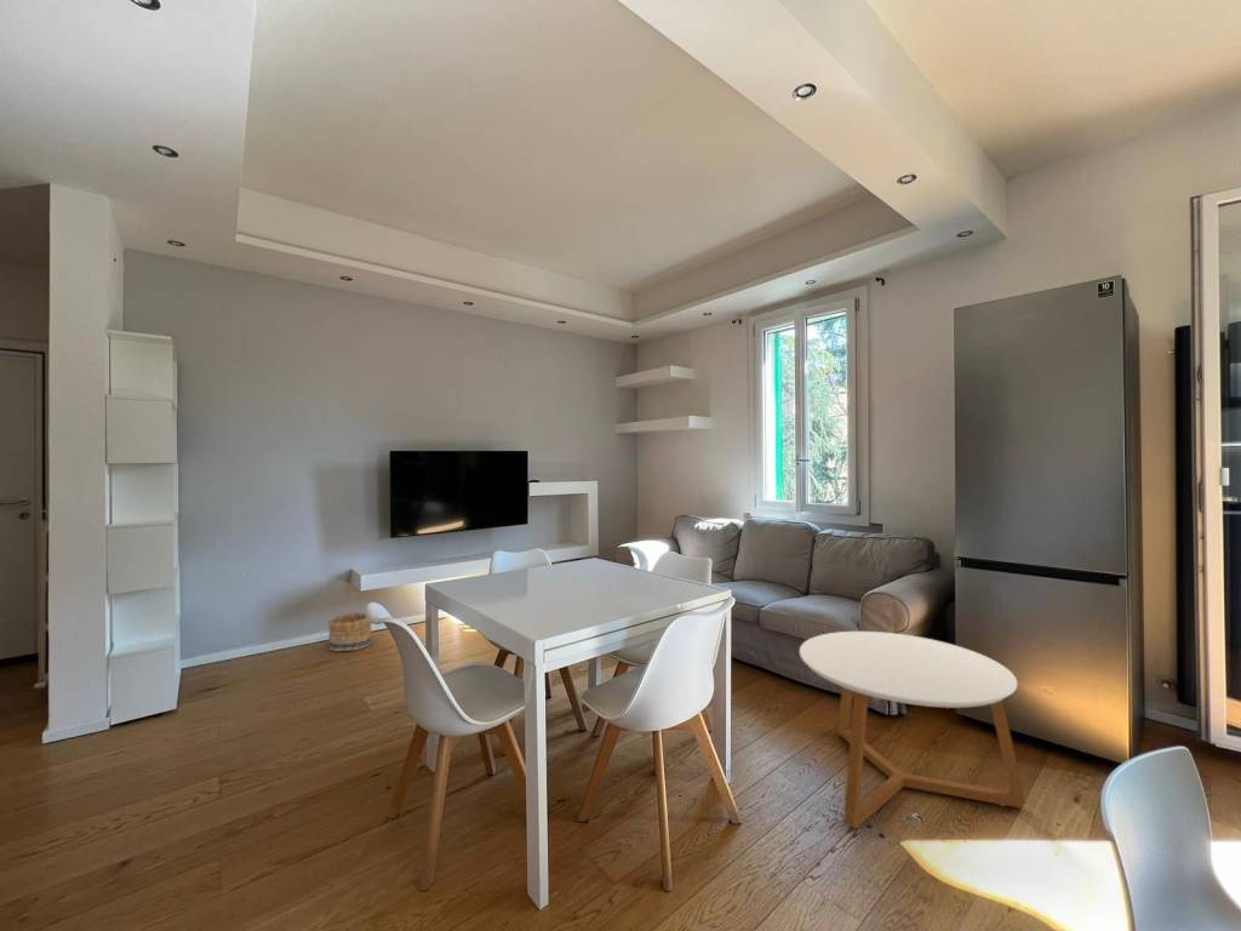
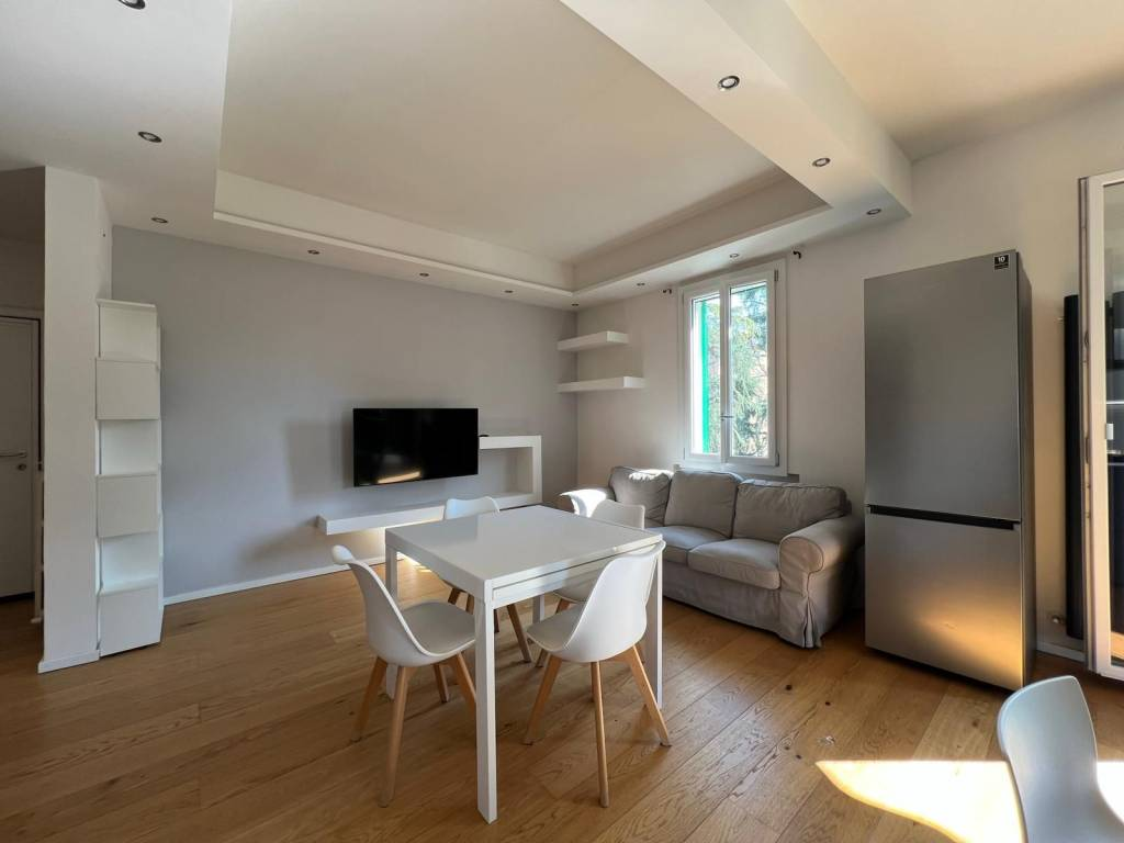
- coffee table (900, 702)
- basket (350, 630)
